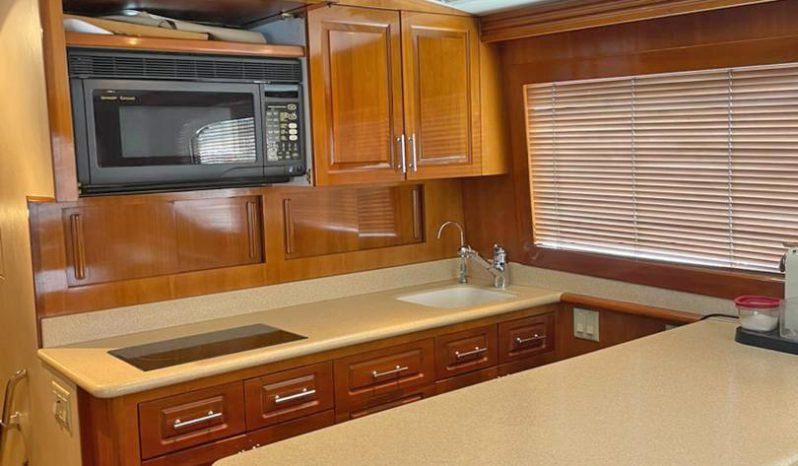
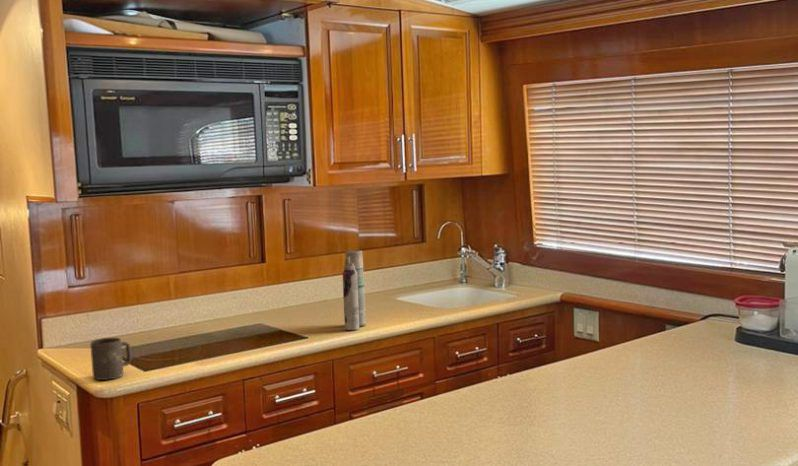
+ mug (112, 357)
+ aerosol can (353, 289)
